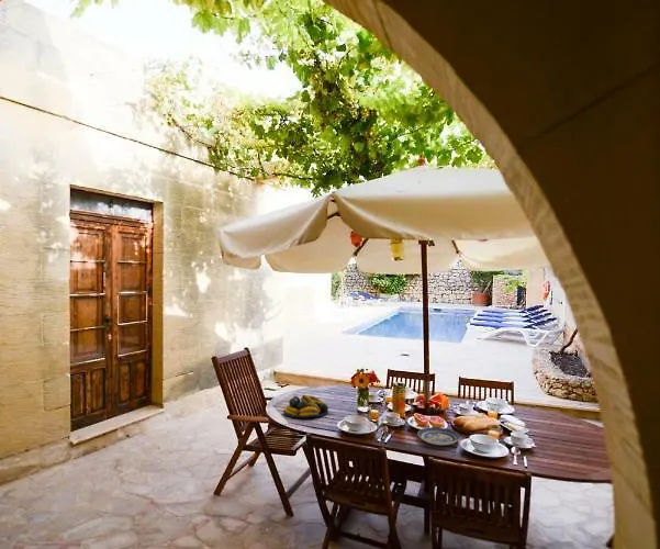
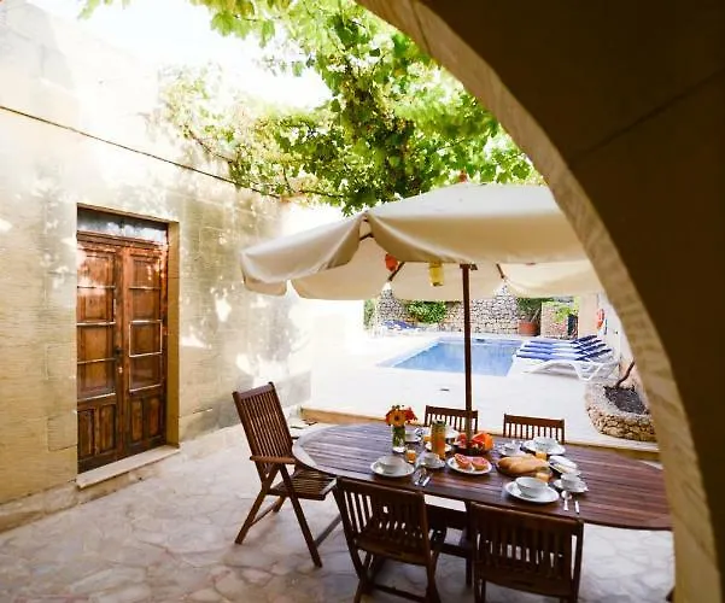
- fruit bowl (305, 403)
- plate (438, 437)
